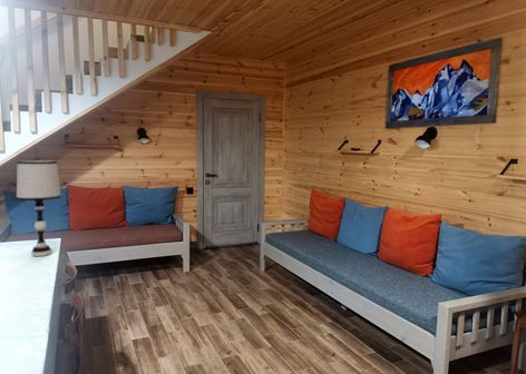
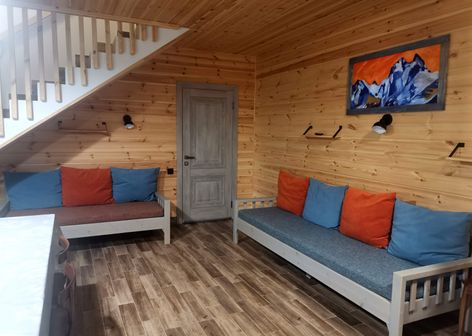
- table lamp (39, 208)
